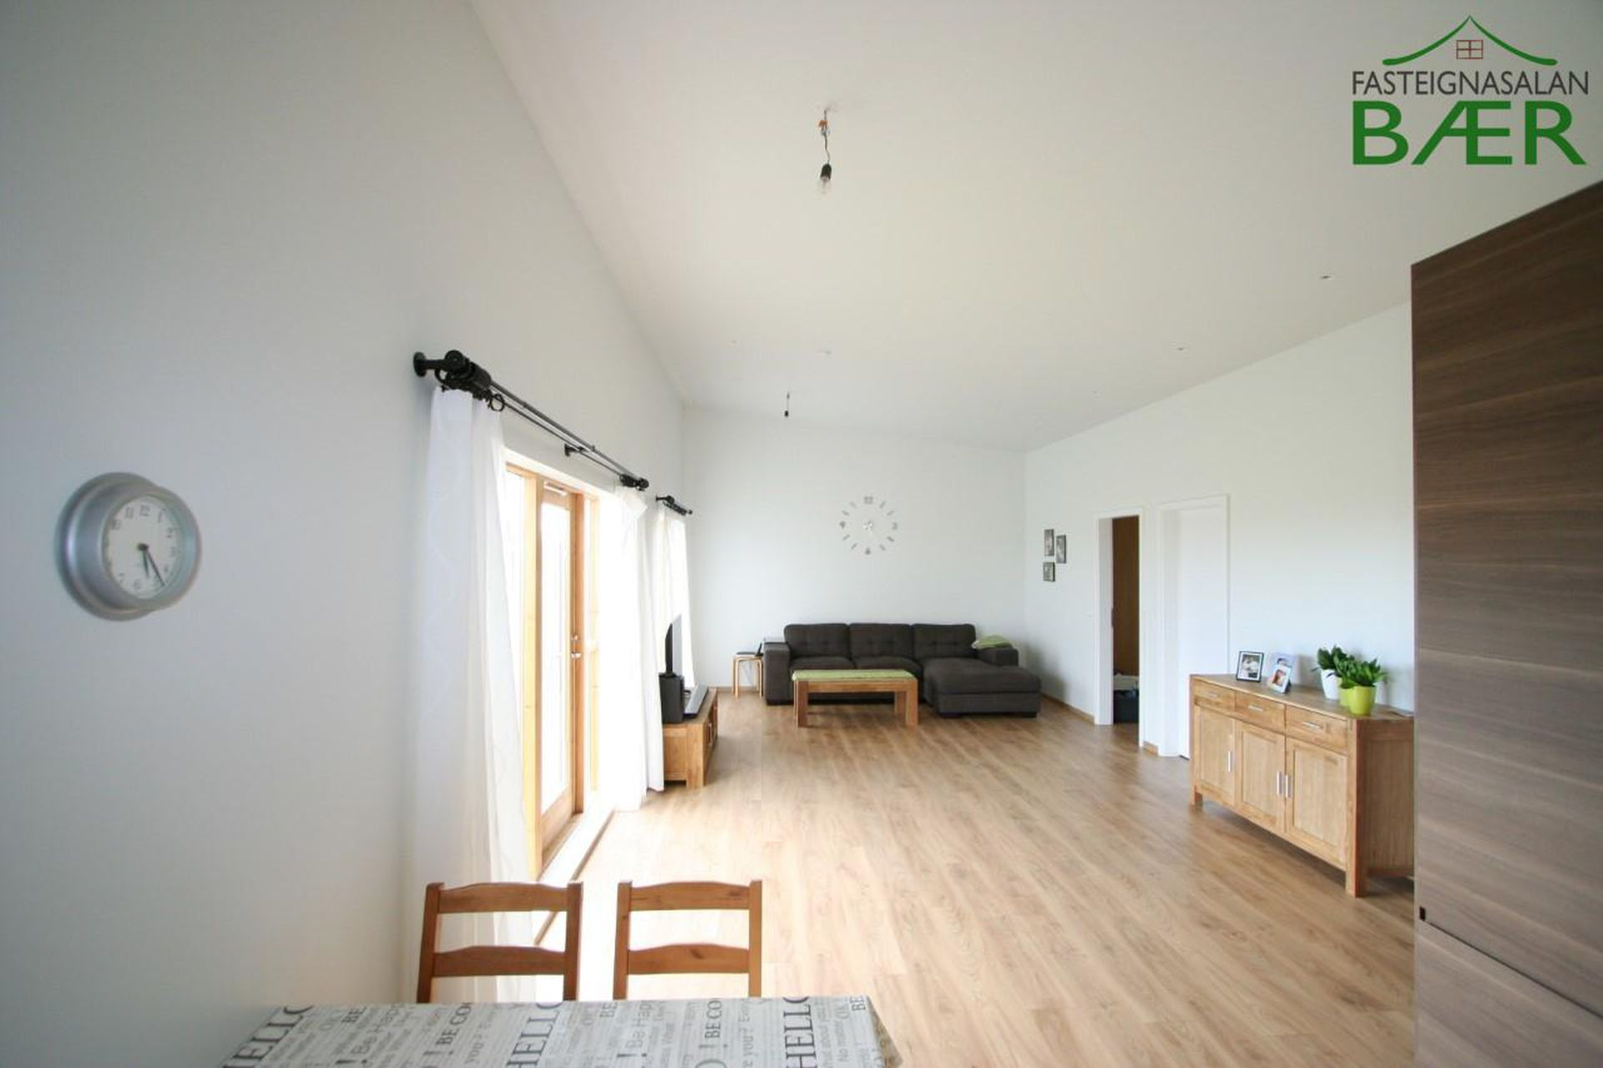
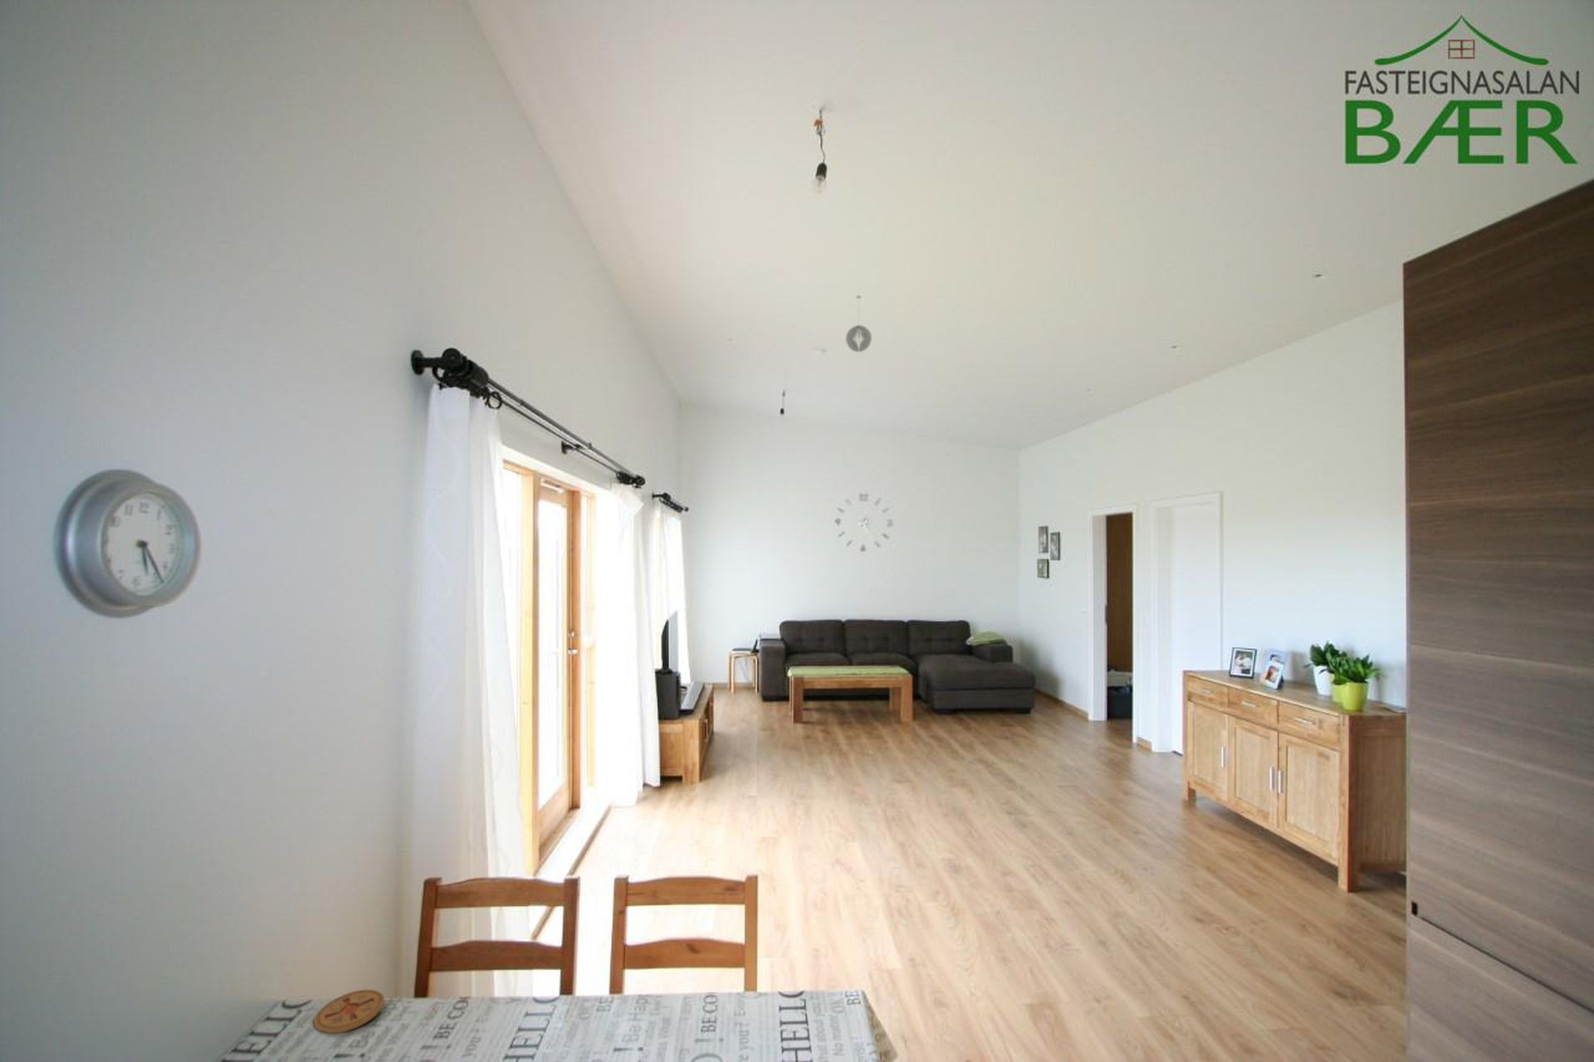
+ pendant light (859, 322)
+ coaster (350, 1011)
